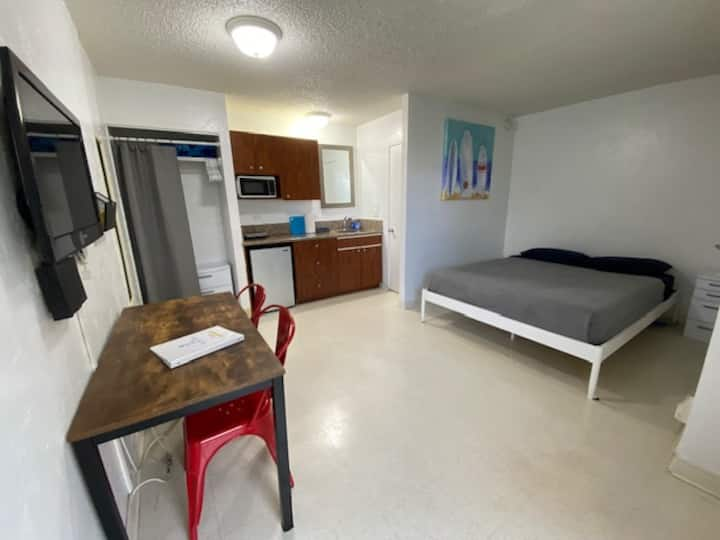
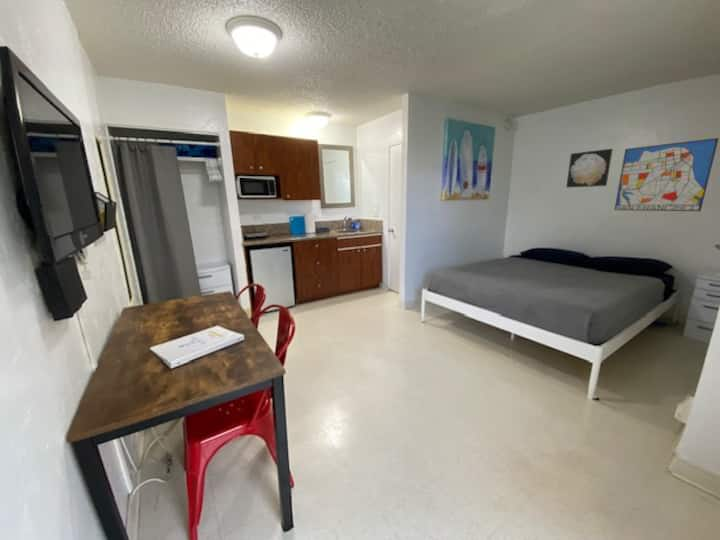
+ wall art (660, 178)
+ wall art (588, 169)
